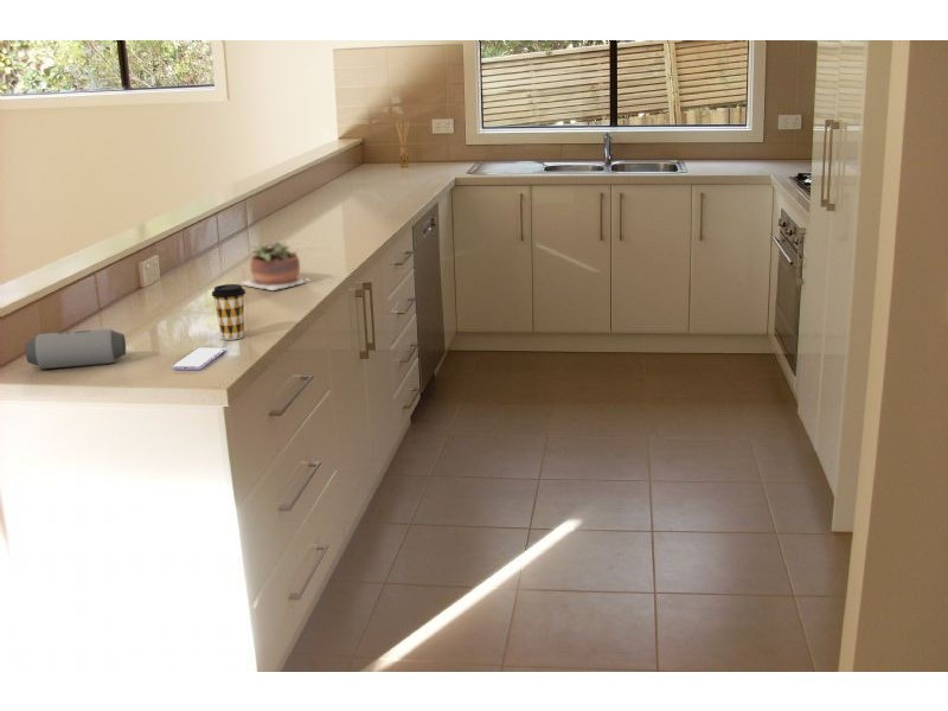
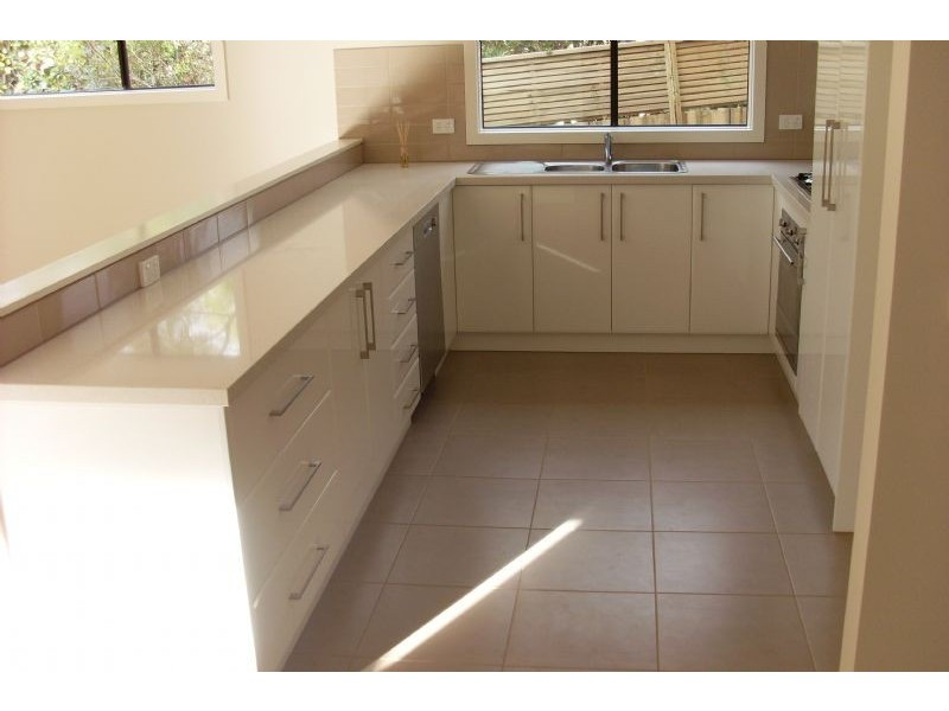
- speaker (76, 347)
- succulent plant (275, 261)
- coffee cup (230, 312)
- smartphone (199, 358)
